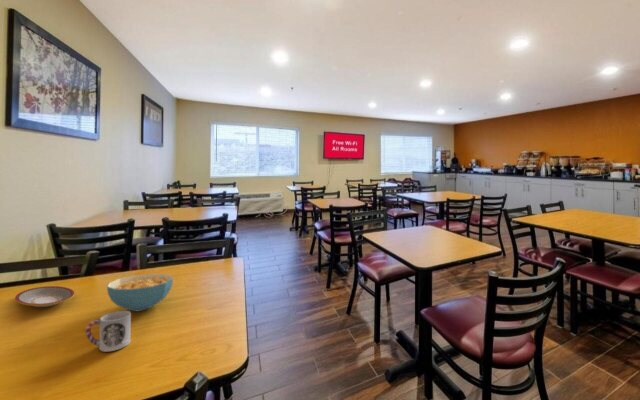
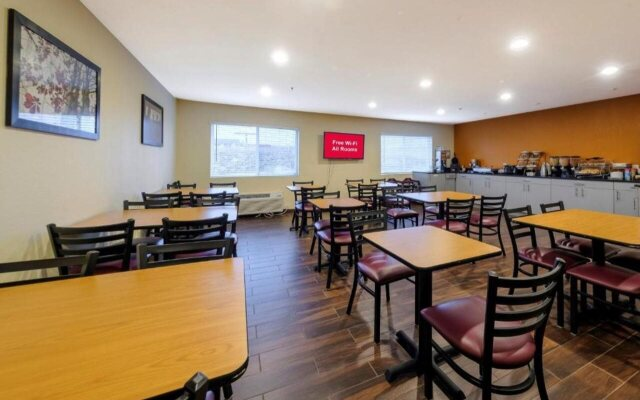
- cup (108, 331)
- plate (45, 297)
- cereal bowl (141, 294)
